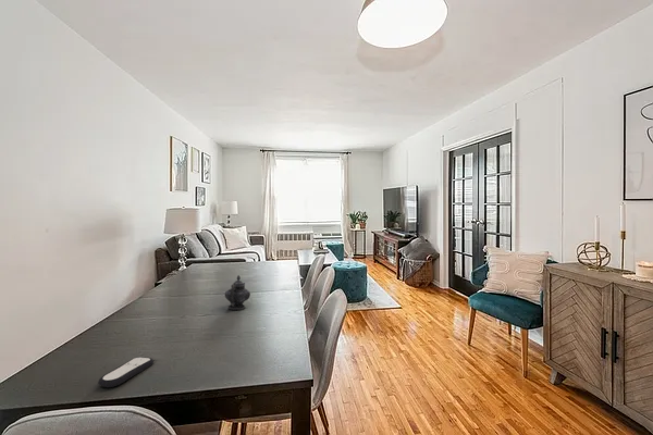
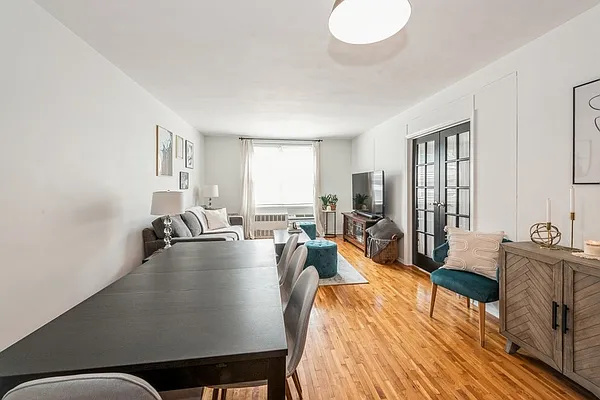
- teapot (237, 291)
- remote control (126, 370)
